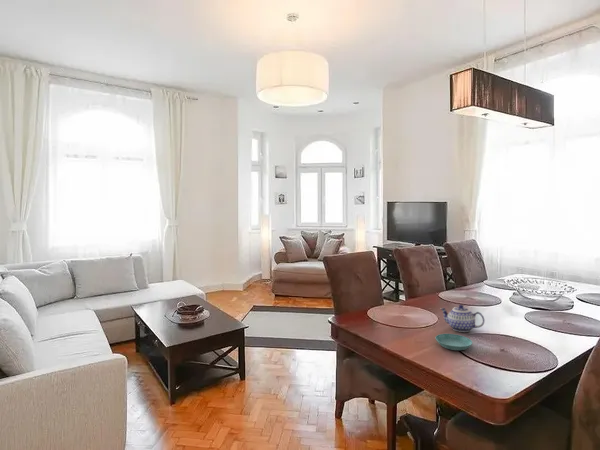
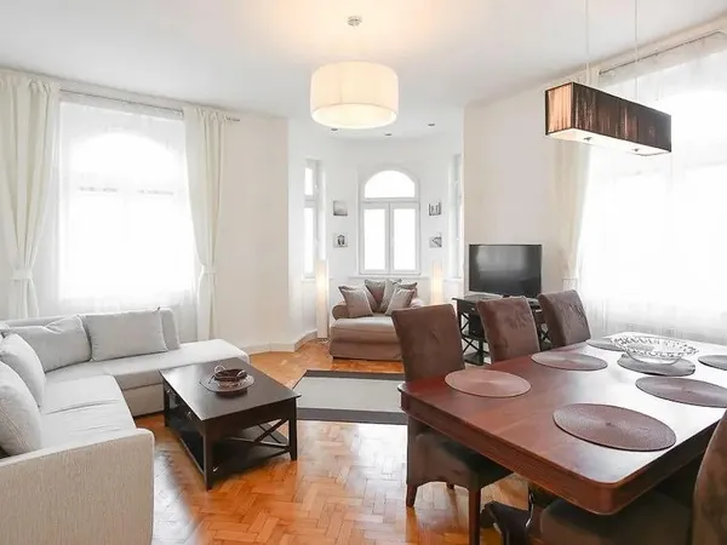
- saucer (453, 342)
- teapot (461, 317)
